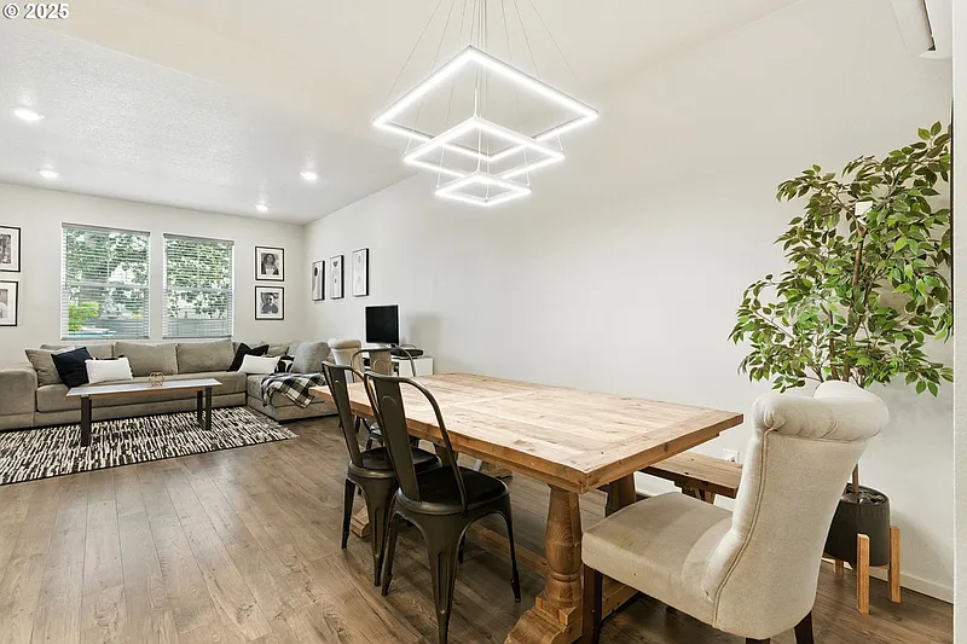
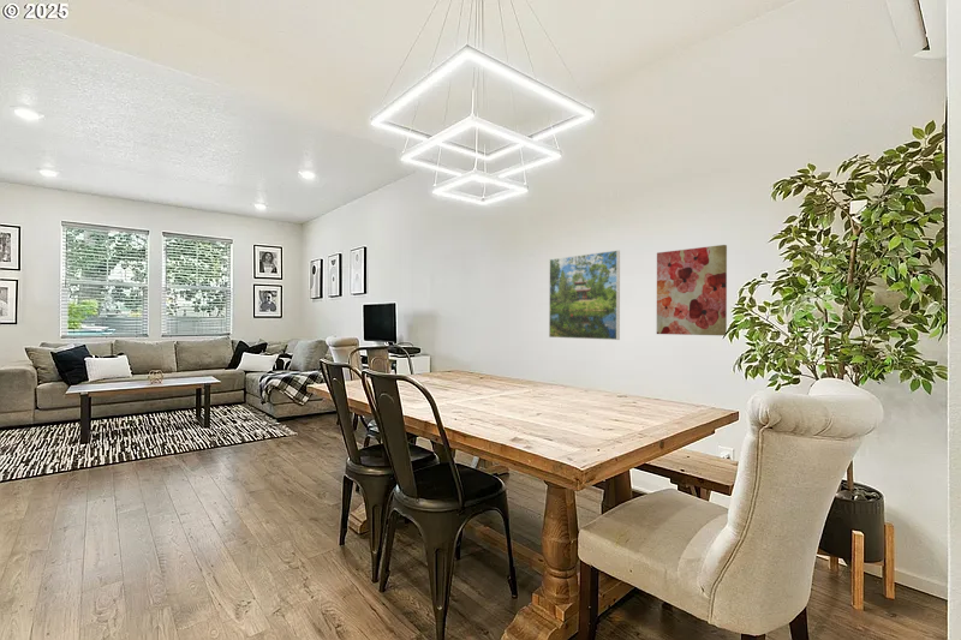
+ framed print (581, 297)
+ wall art (690, 292)
